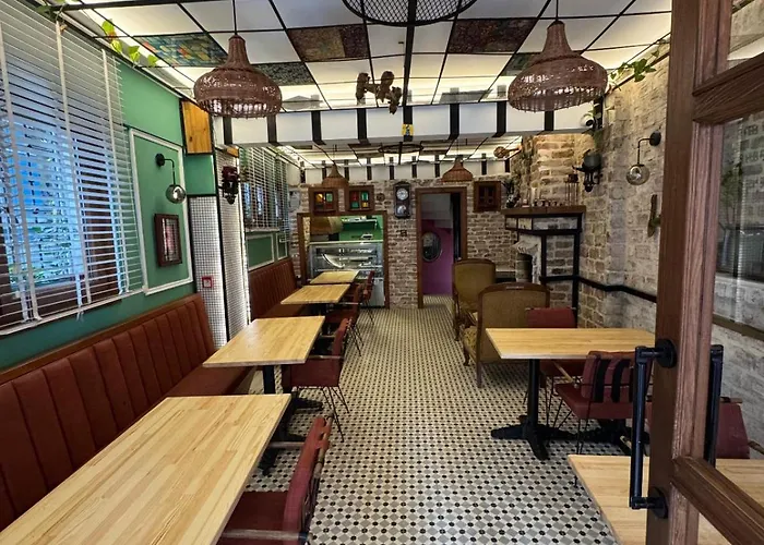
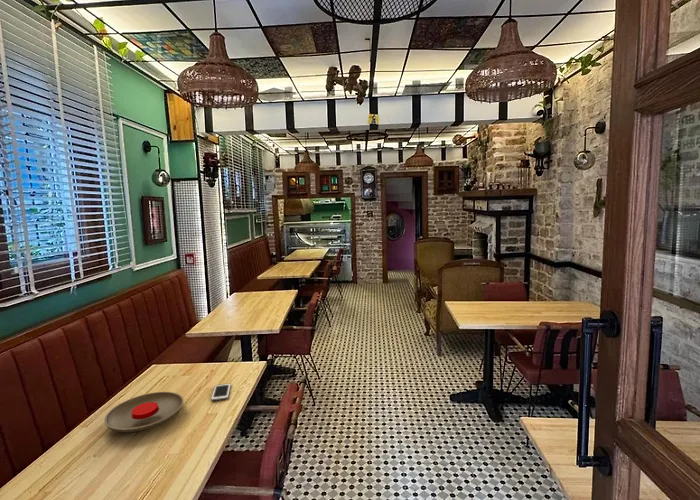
+ plate (145, 412)
+ cell phone (221, 391)
